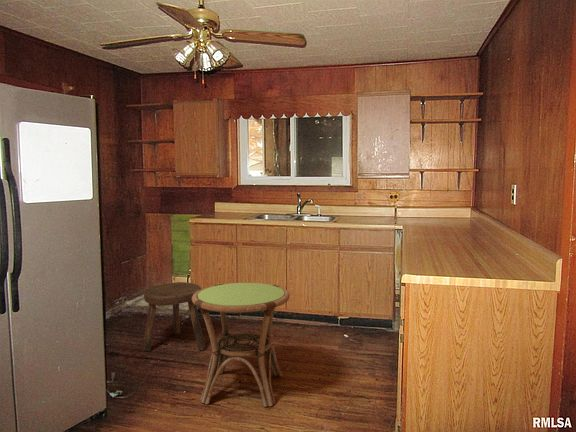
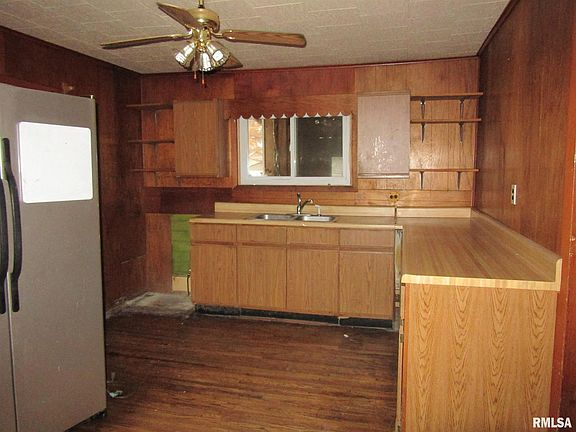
- side table (241, 340)
- stool (176, 317)
